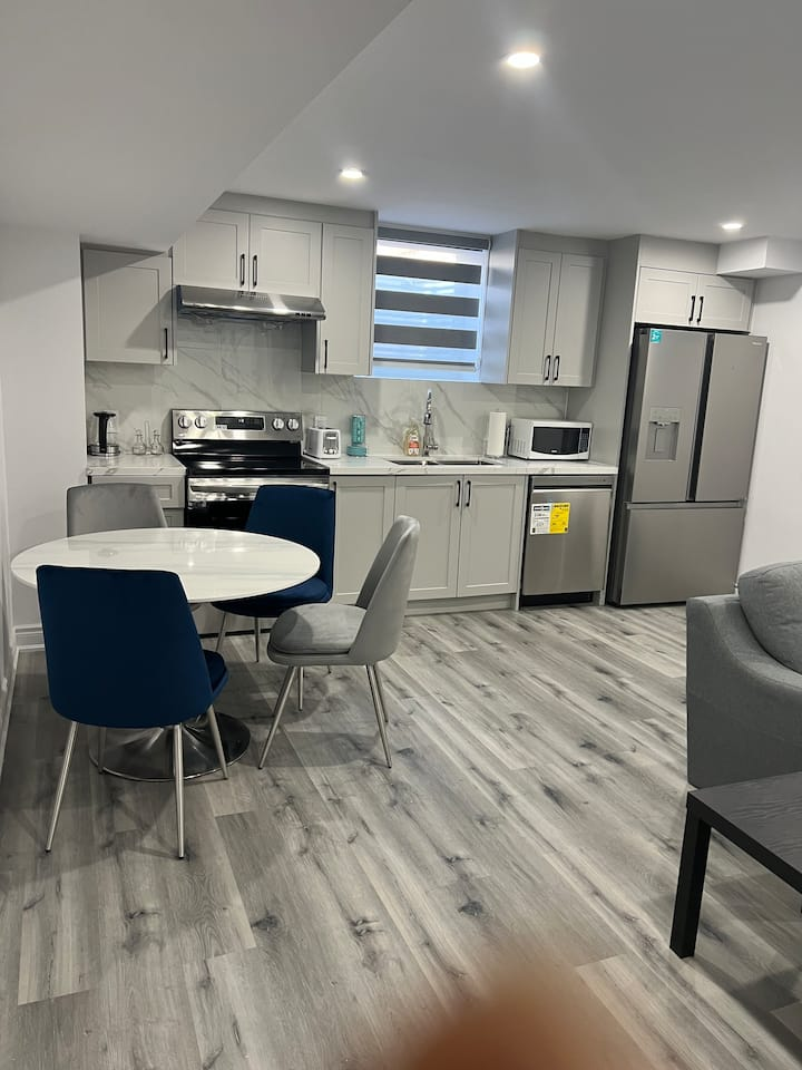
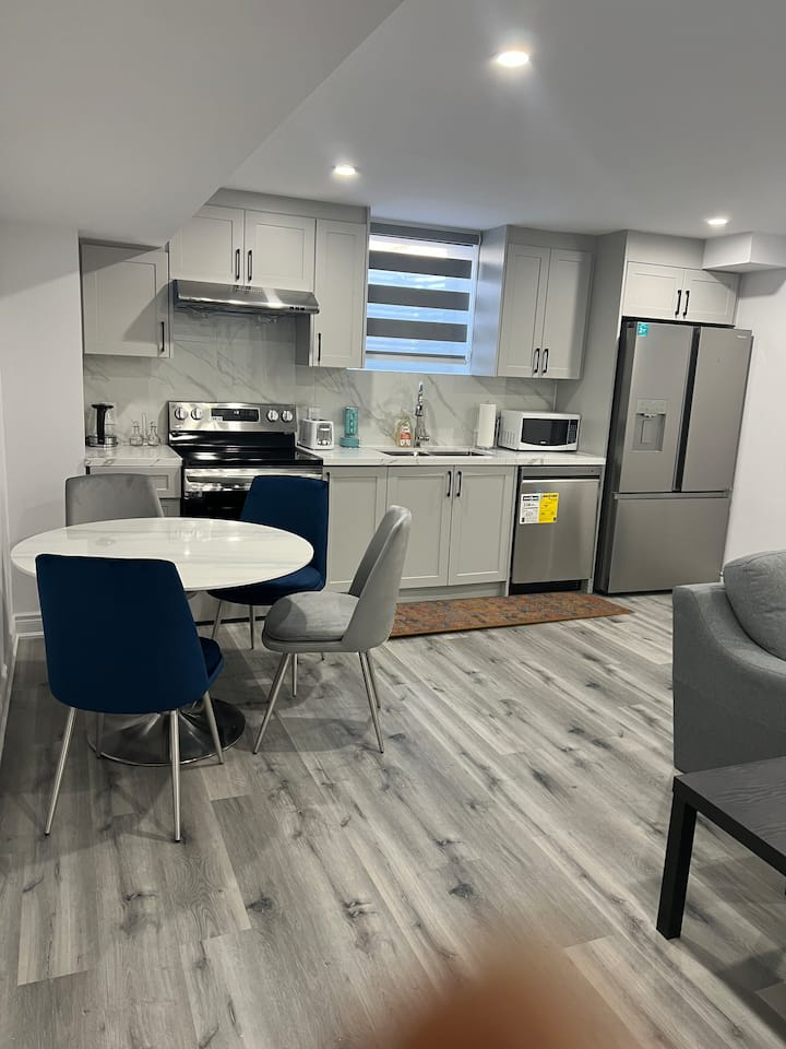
+ rug (495, 610)
